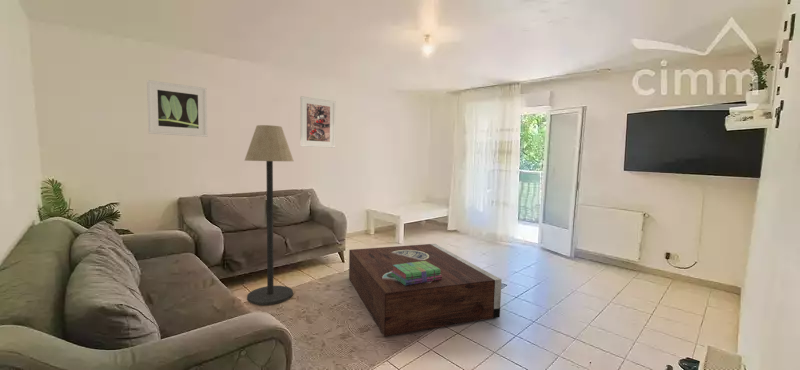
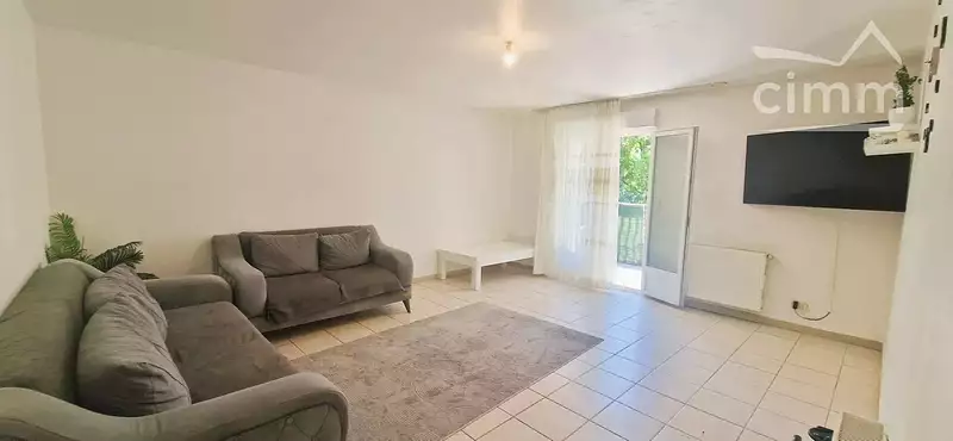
- stack of books (416, 272)
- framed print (178, 109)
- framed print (318, 123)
- stereo (418, 283)
- floor lamp (269, 212)
